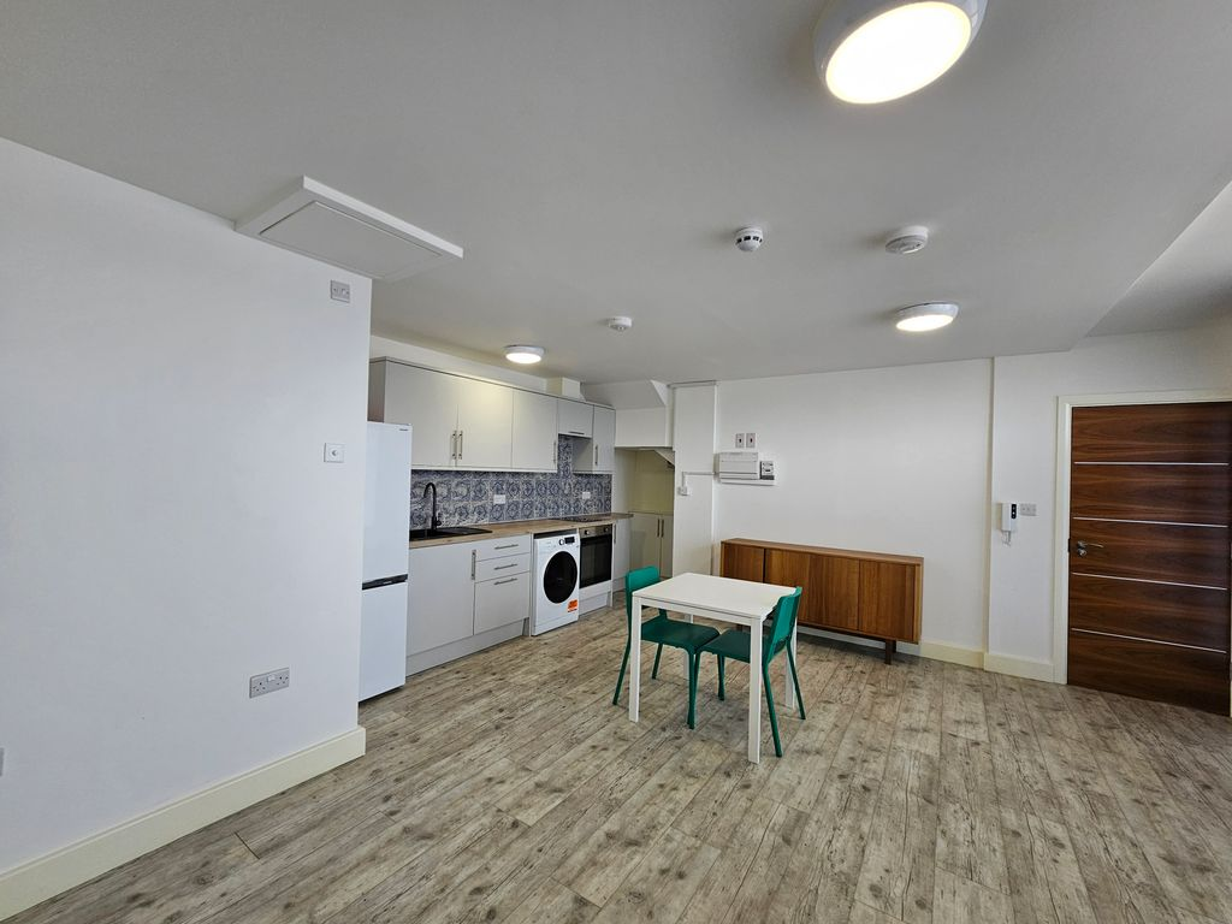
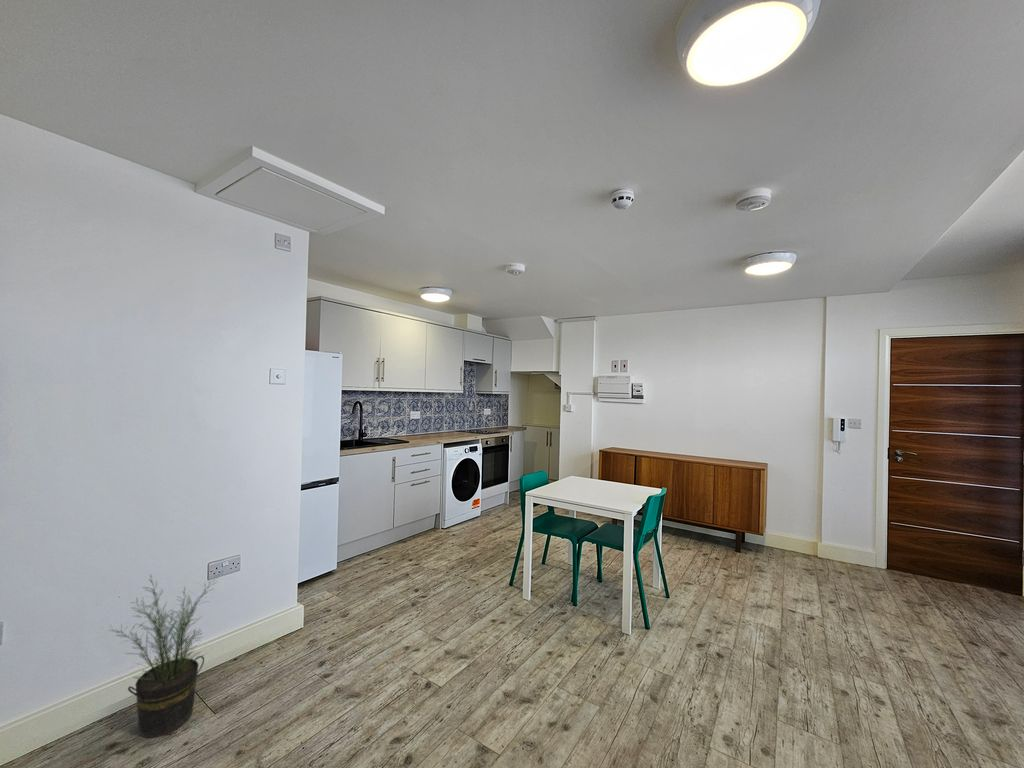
+ potted plant (164, 651)
